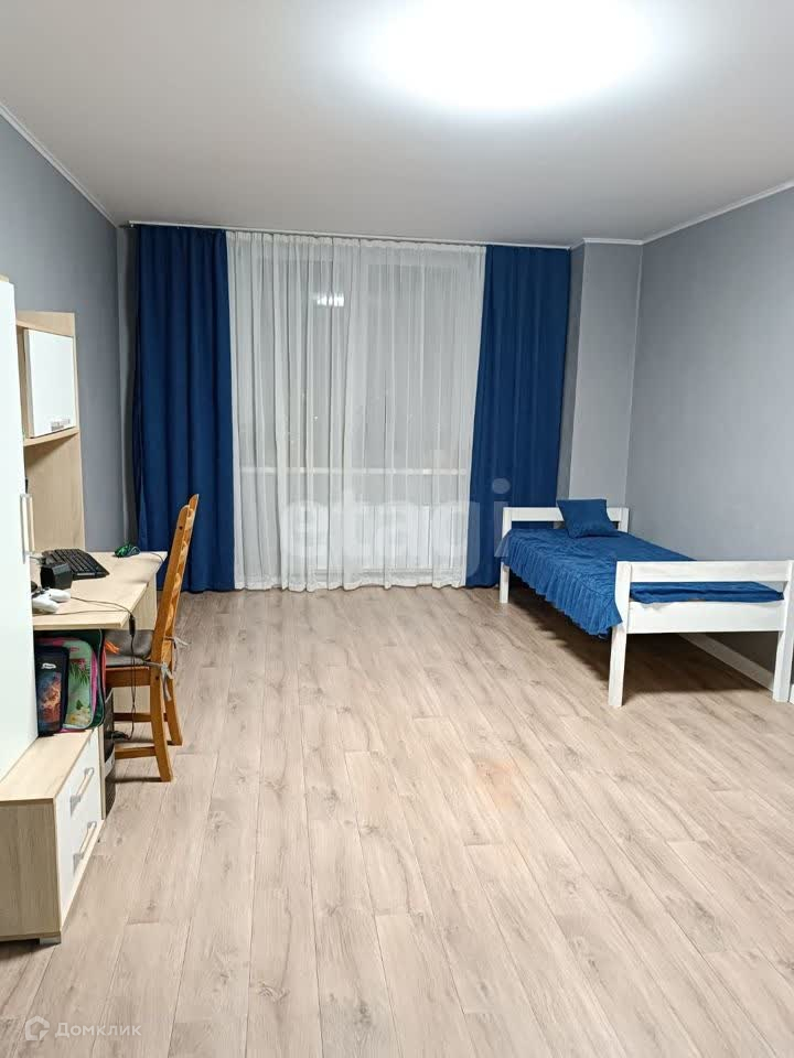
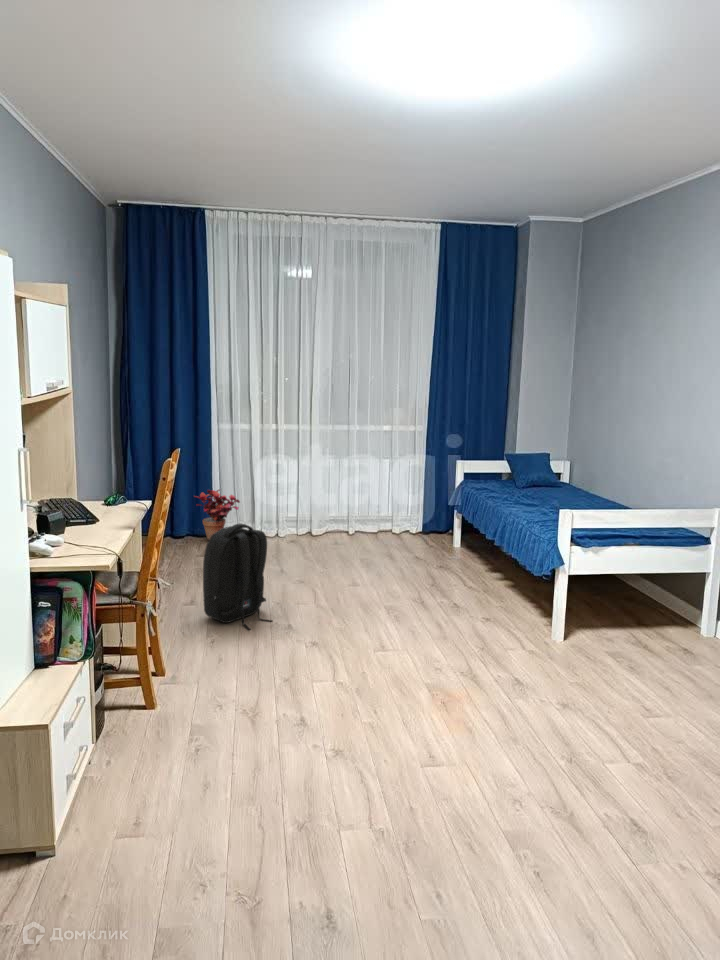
+ backpack (238, 571)
+ potted plant (217, 515)
